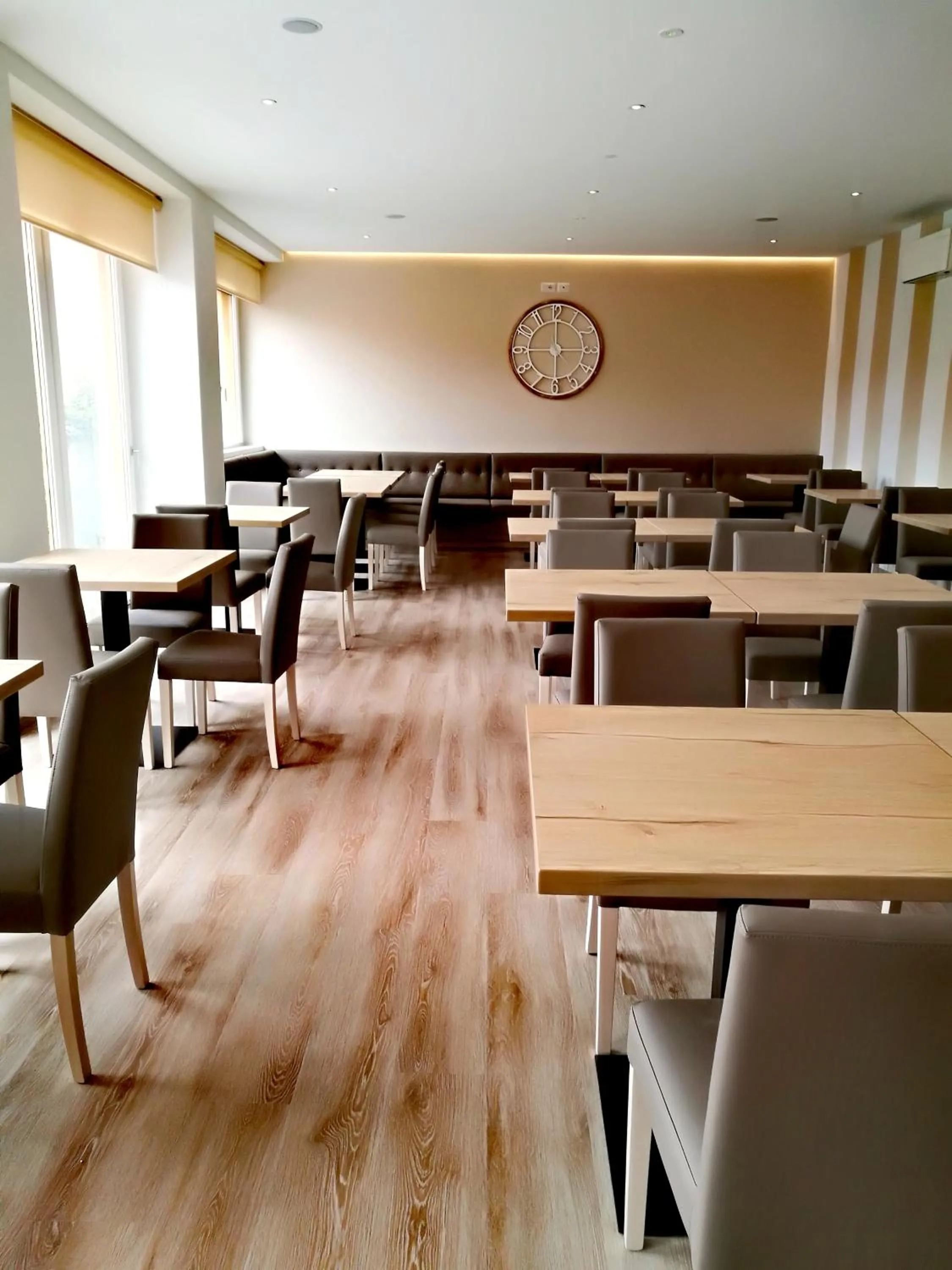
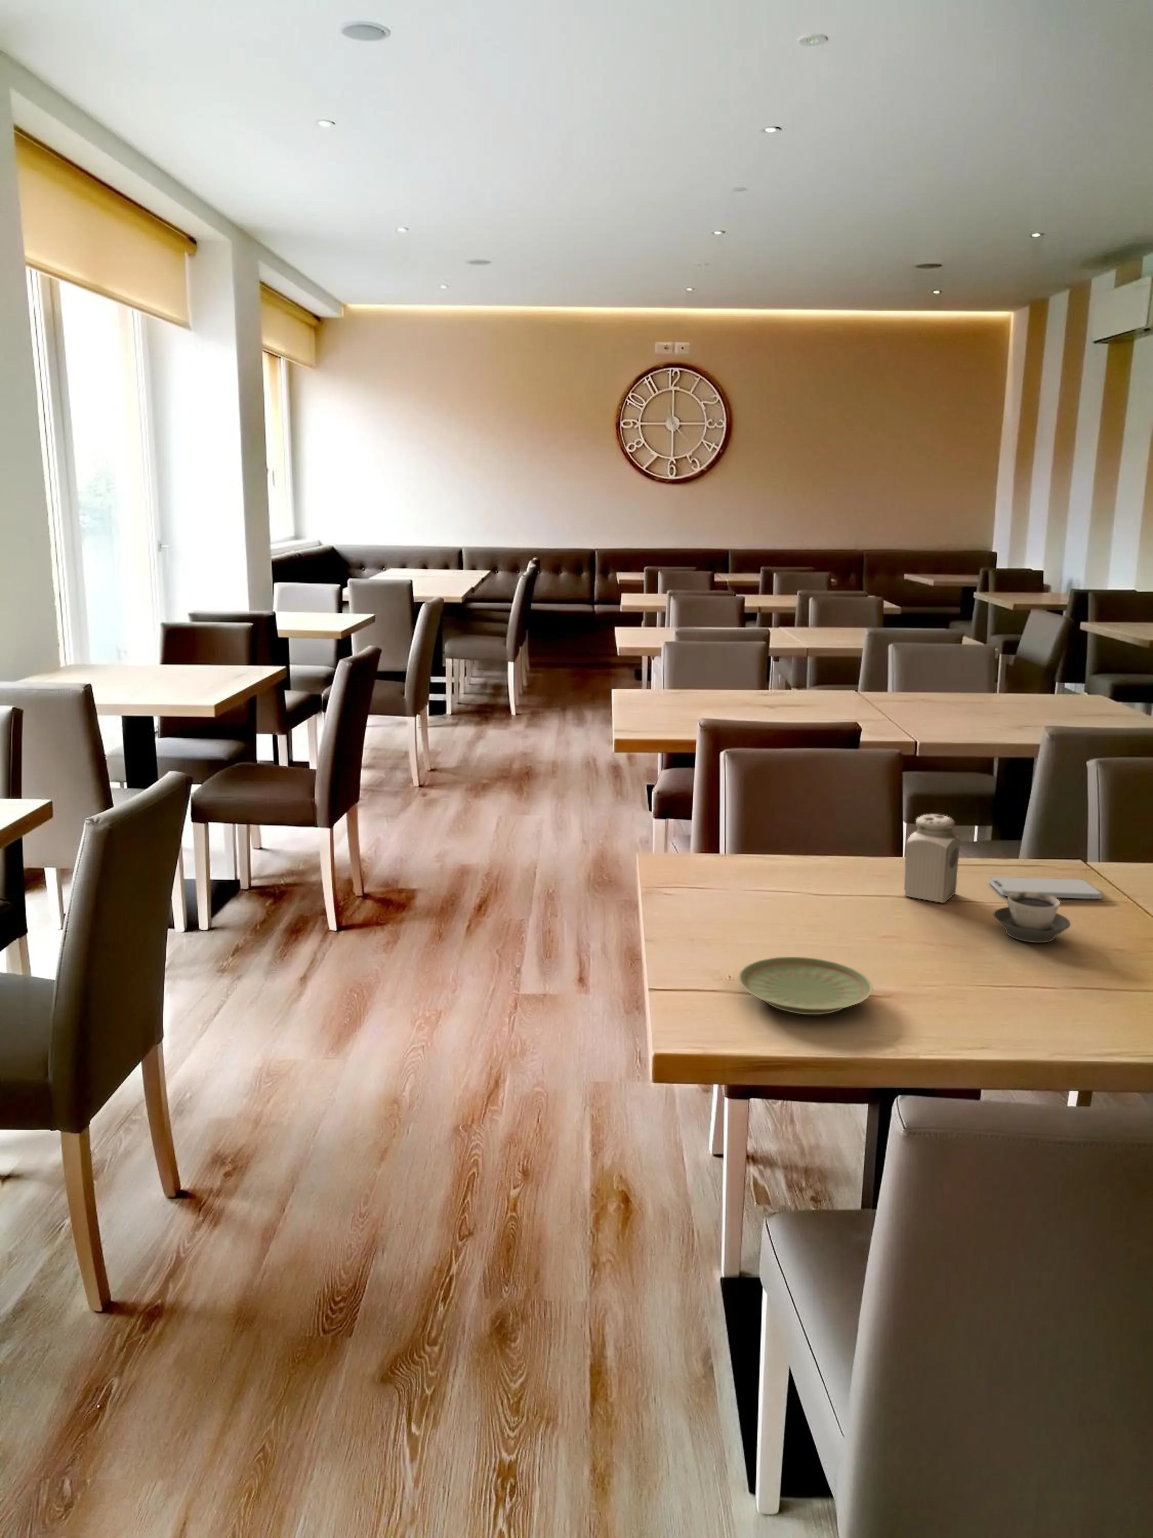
+ smartphone (1044, 888)
+ plate (804, 989)
+ salt shaker (933, 856)
+ cup (1032, 917)
